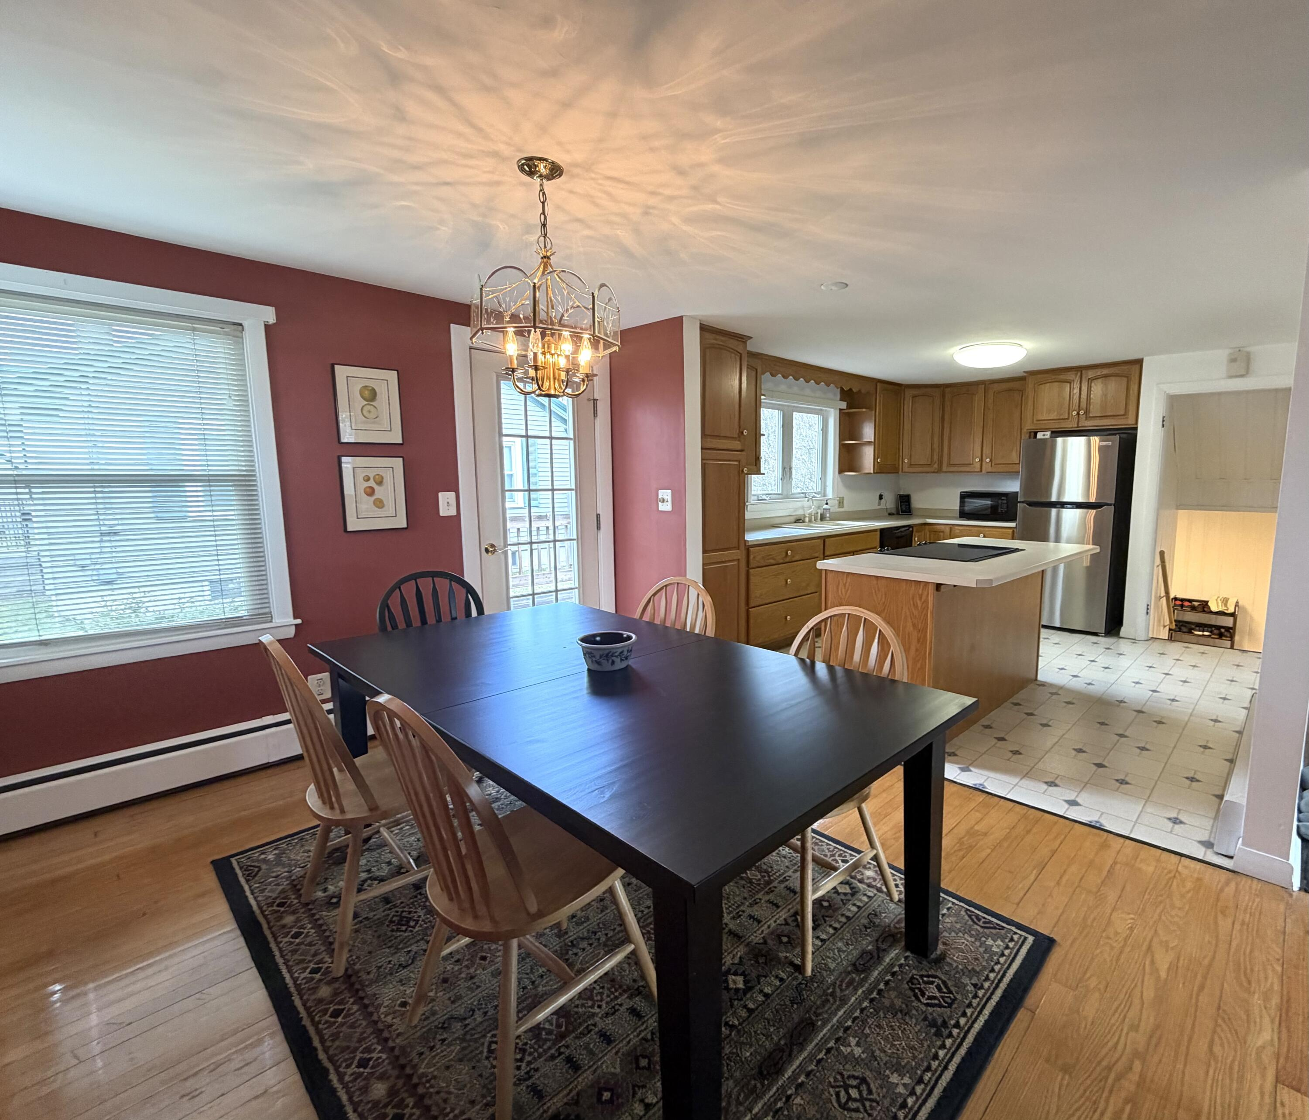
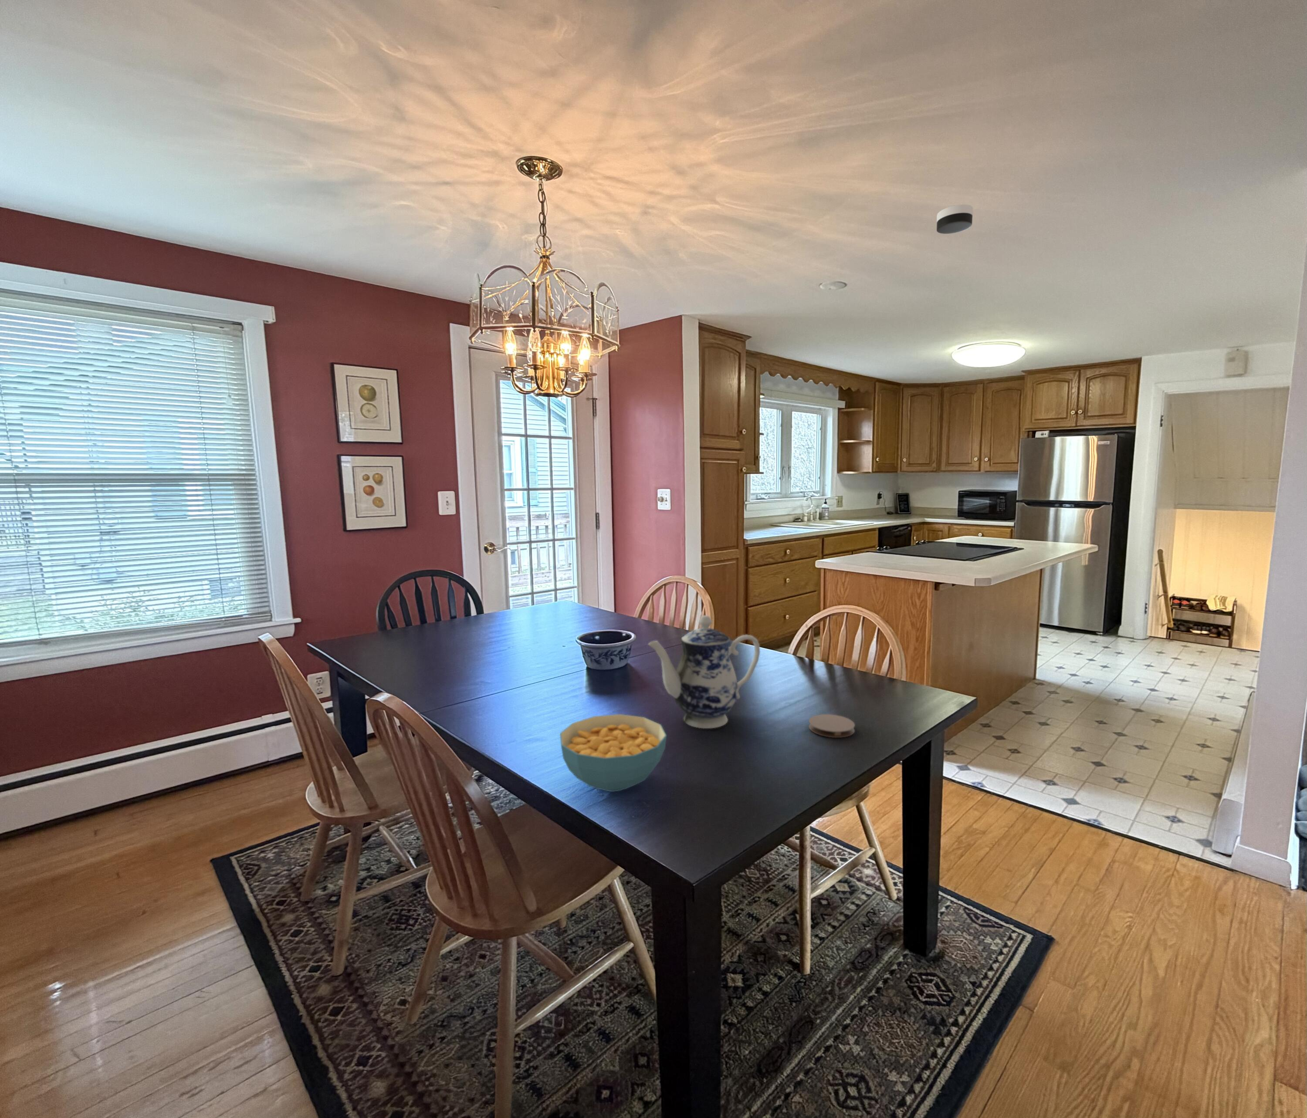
+ coaster (831, 725)
+ teapot (706, 668)
+ cereal bowl (614, 759)
+ smoke detector (954, 220)
